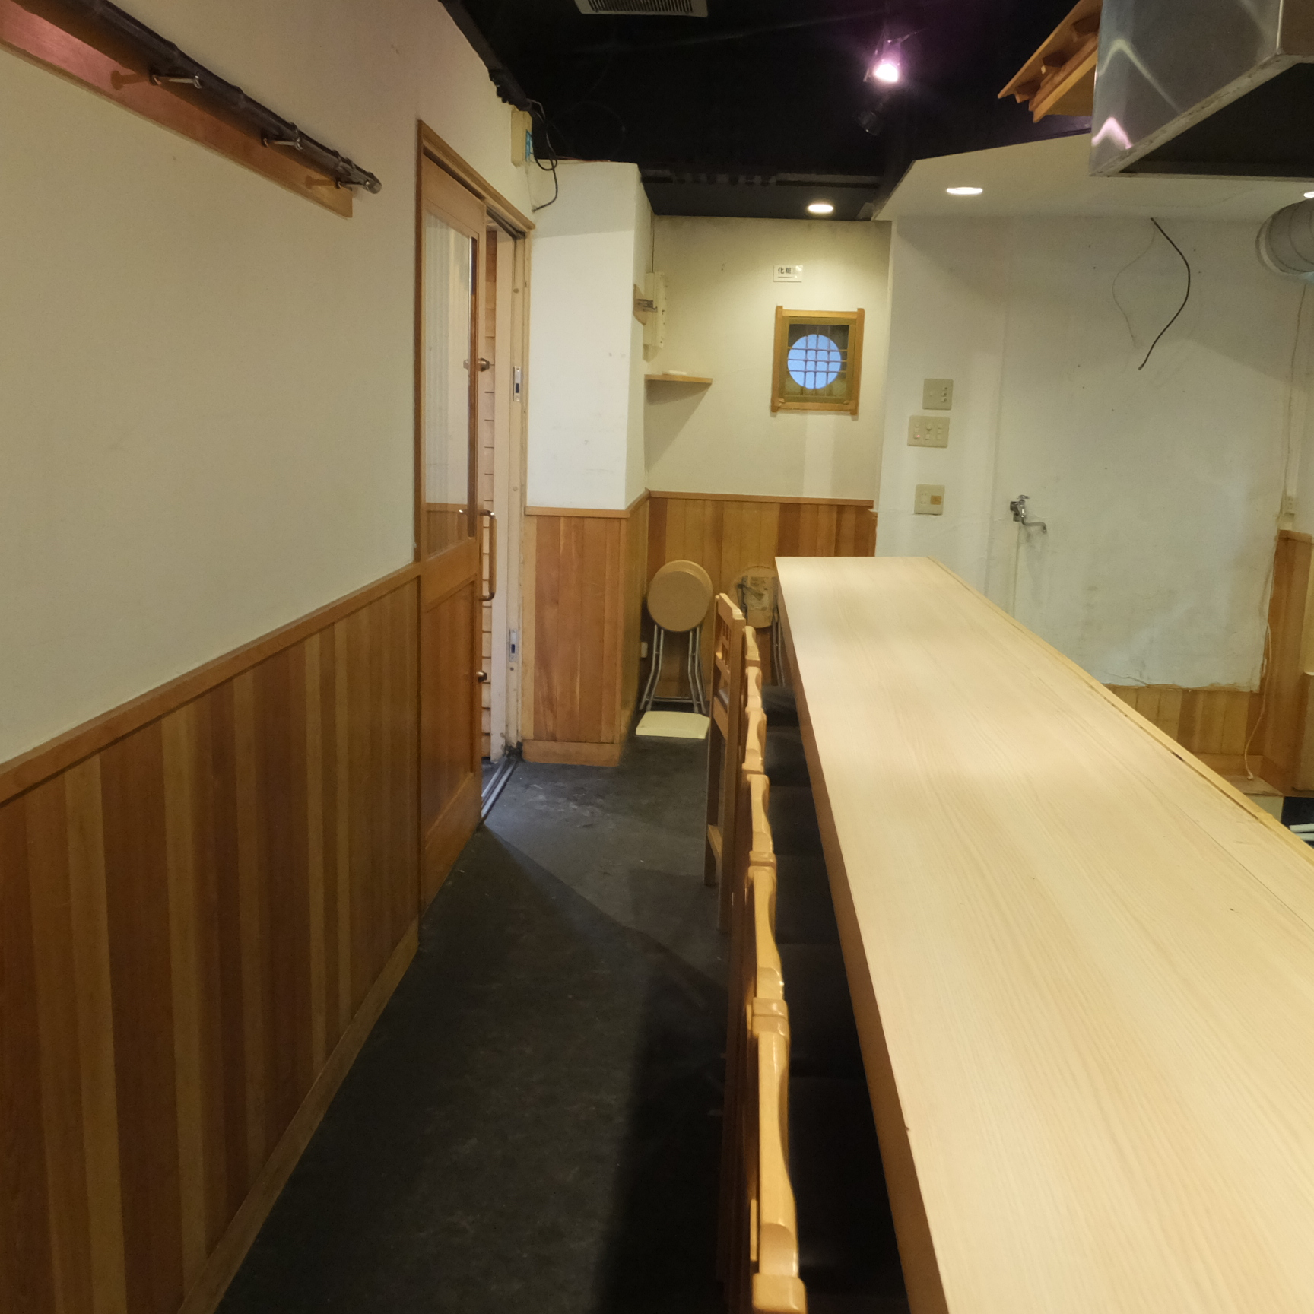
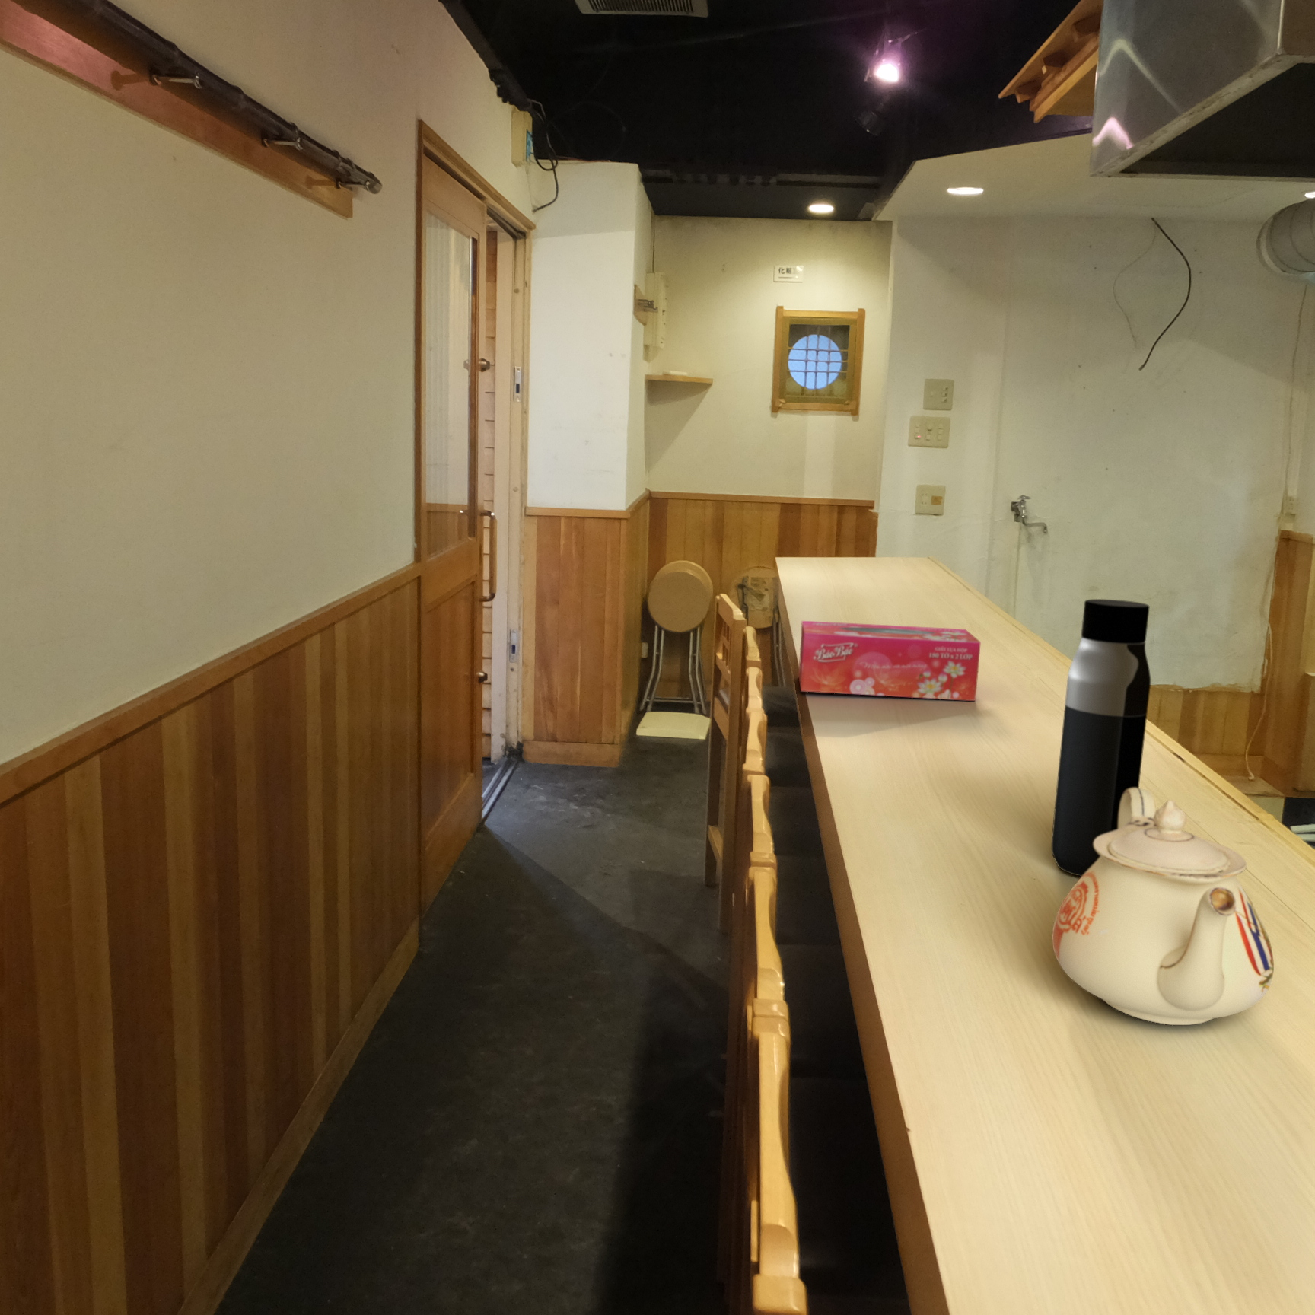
+ teapot (1164, 901)
+ water bottle (1102, 738)
+ tissue box (885, 659)
